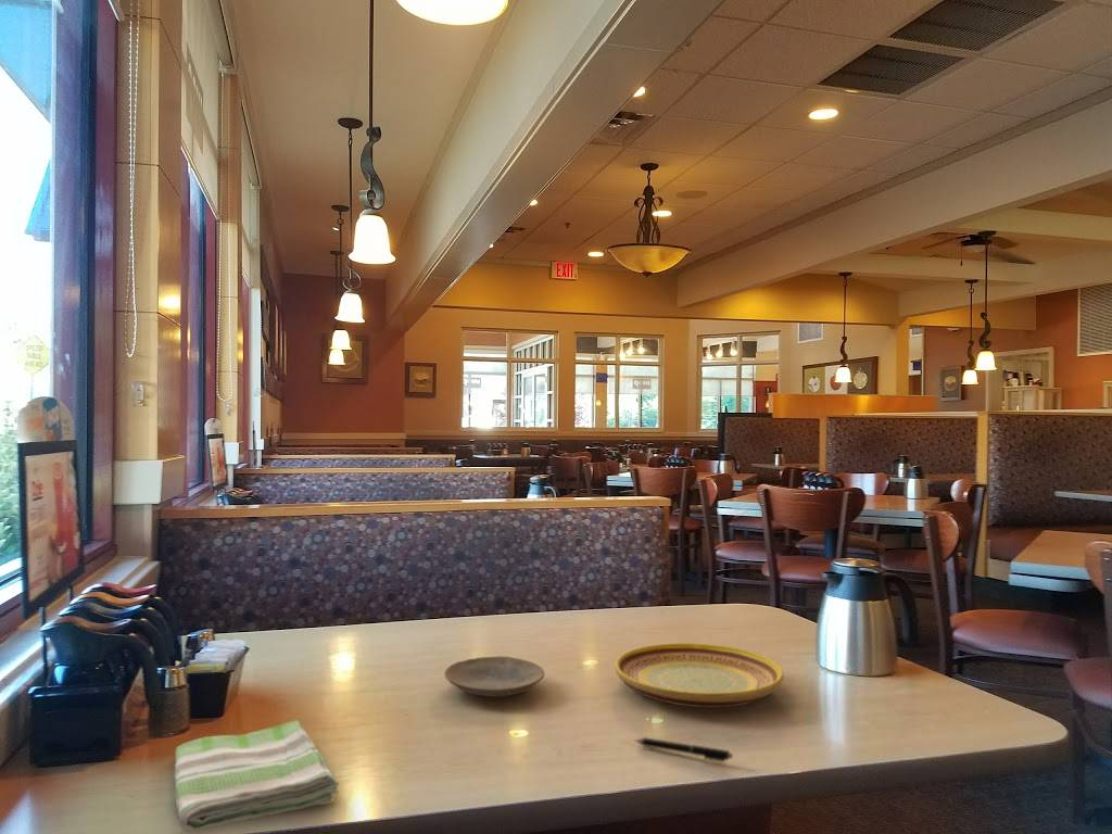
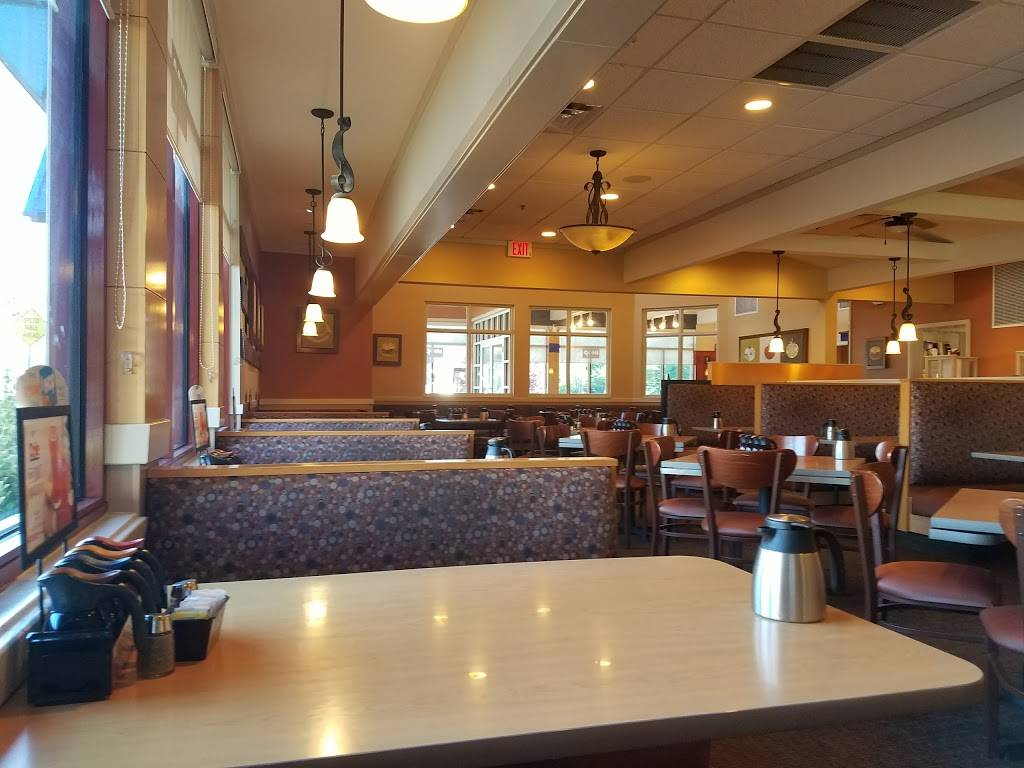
- plate (697, 677)
- plate (494, 679)
- pen (681, 747)
- dish towel (250, 766)
